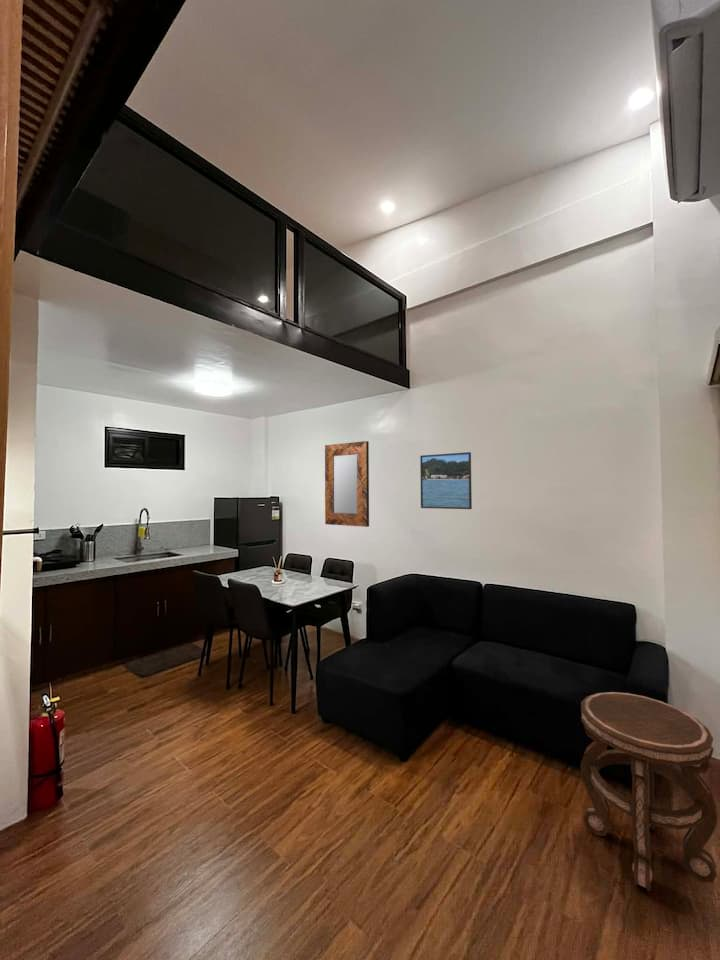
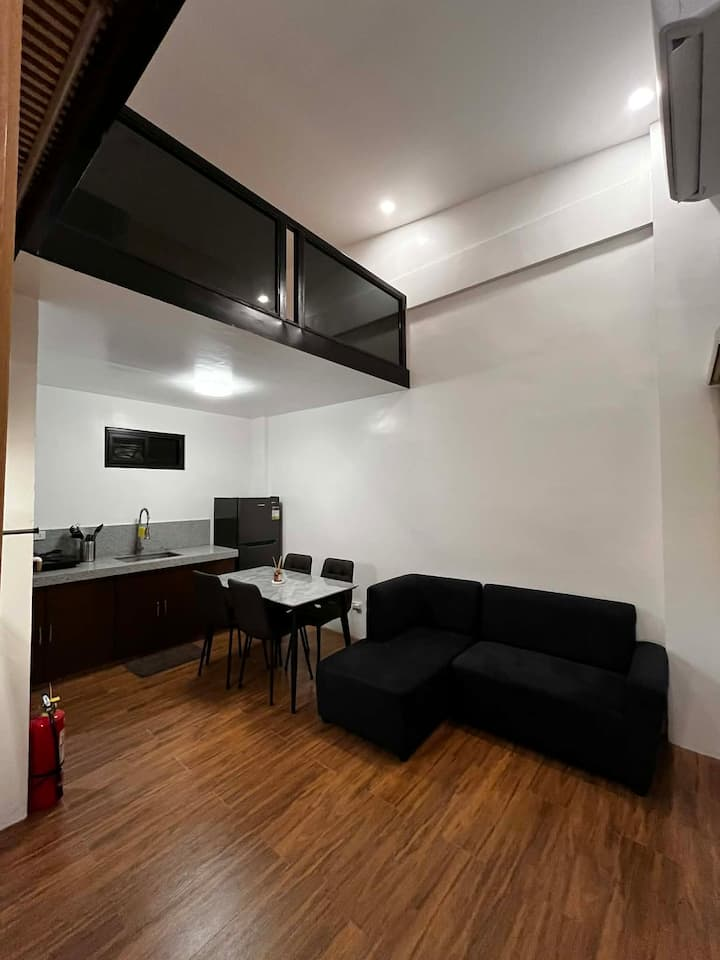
- side table (643, 784)
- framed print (444, 481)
- home mirror (346, 484)
